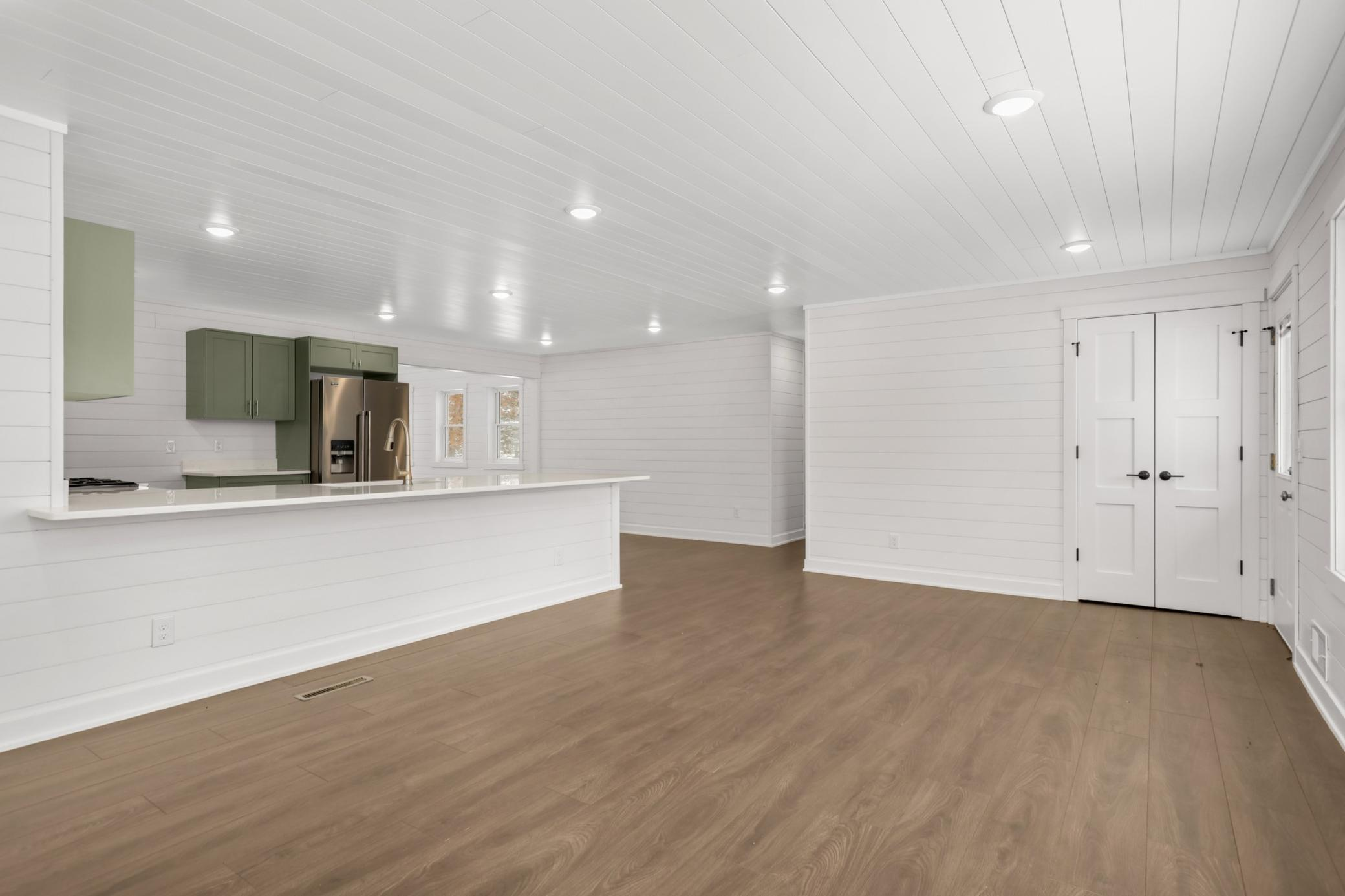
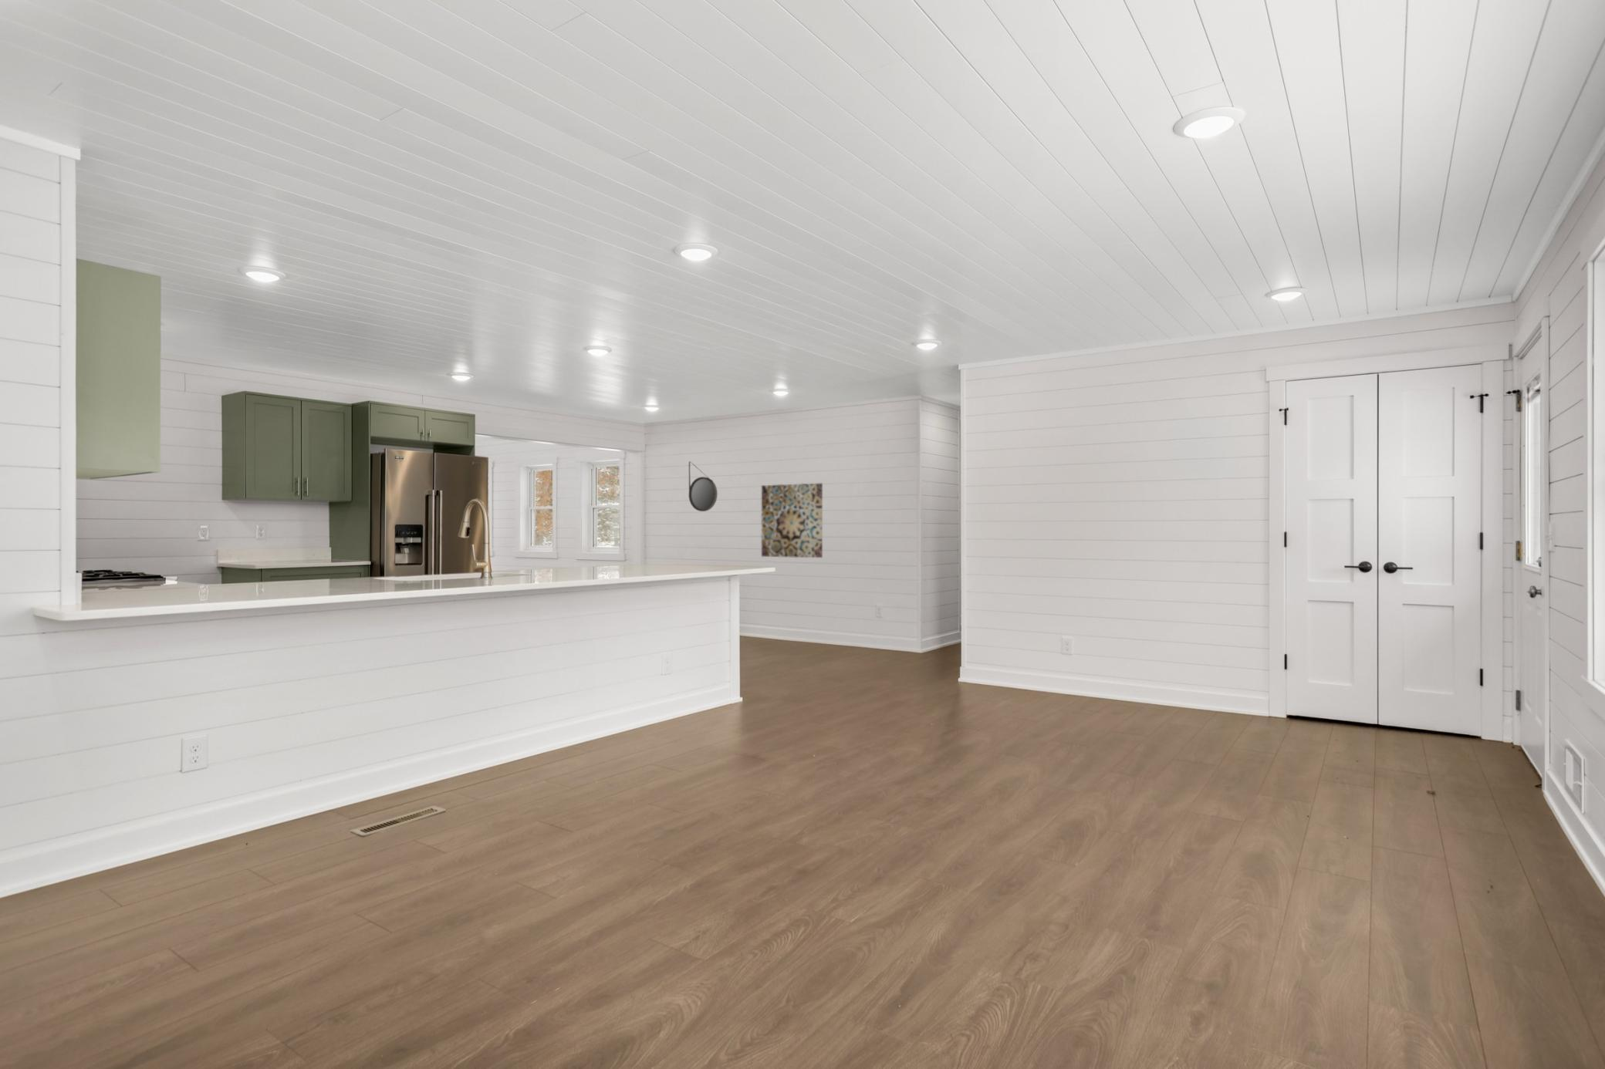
+ home mirror (702, 486)
+ wall art (791, 520)
